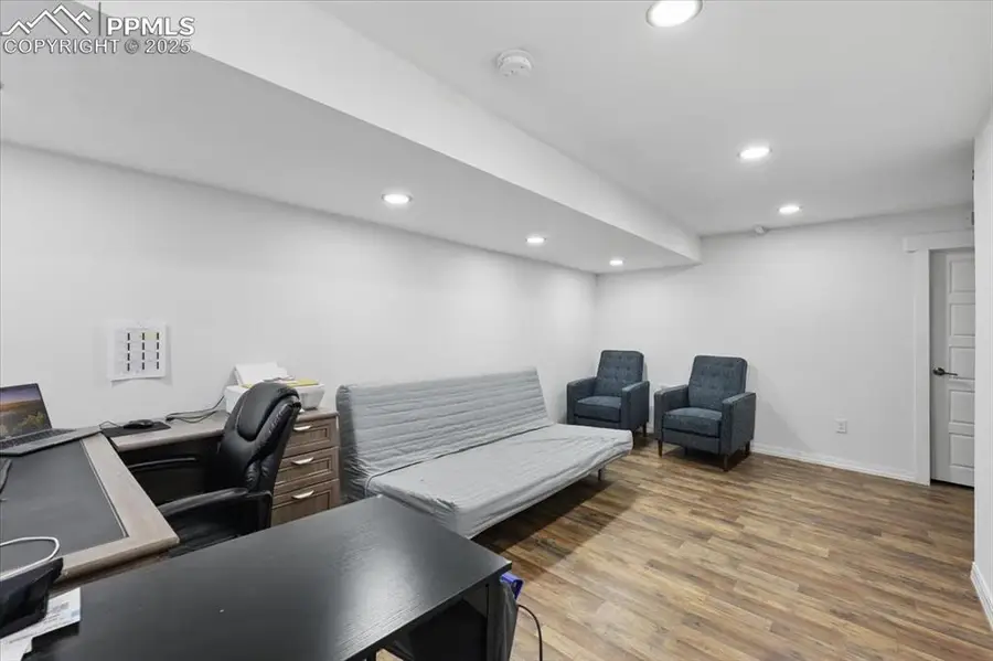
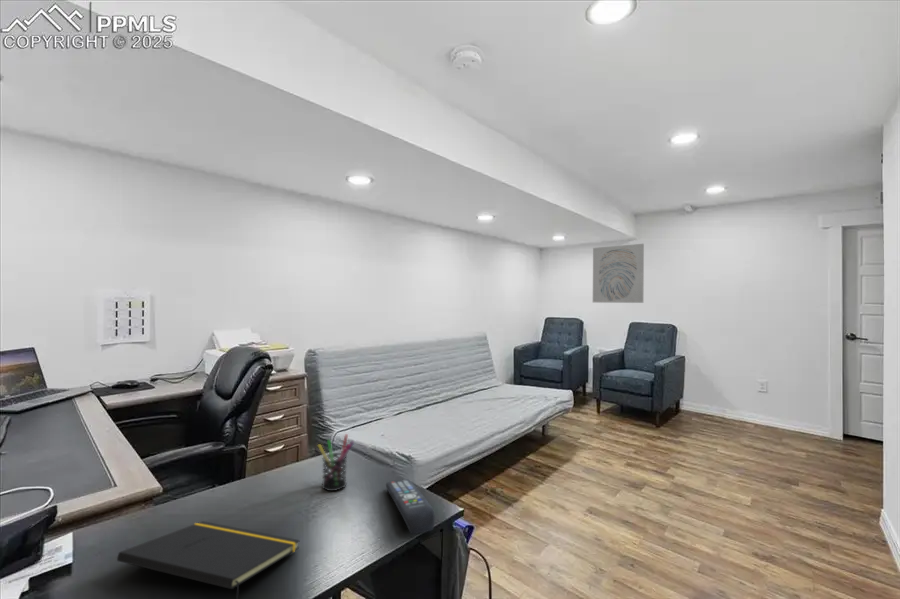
+ wall art (617, 274)
+ notepad (214, 550)
+ remote control (408, 500)
+ pen holder (334, 460)
